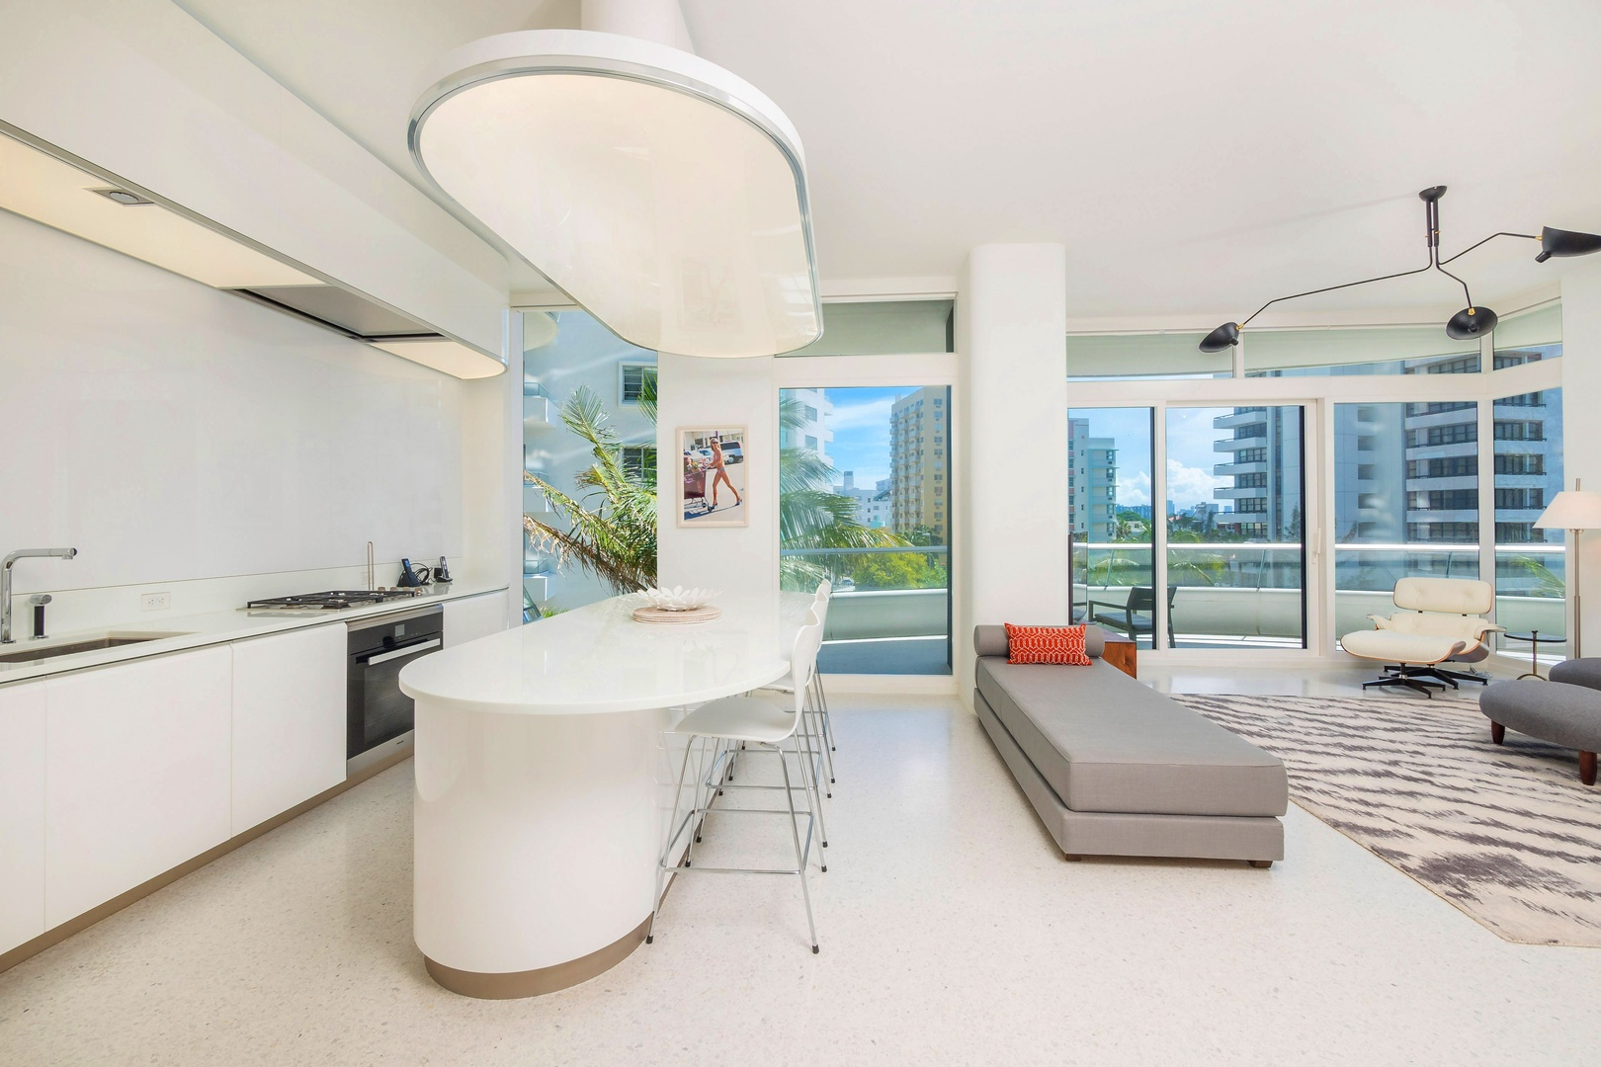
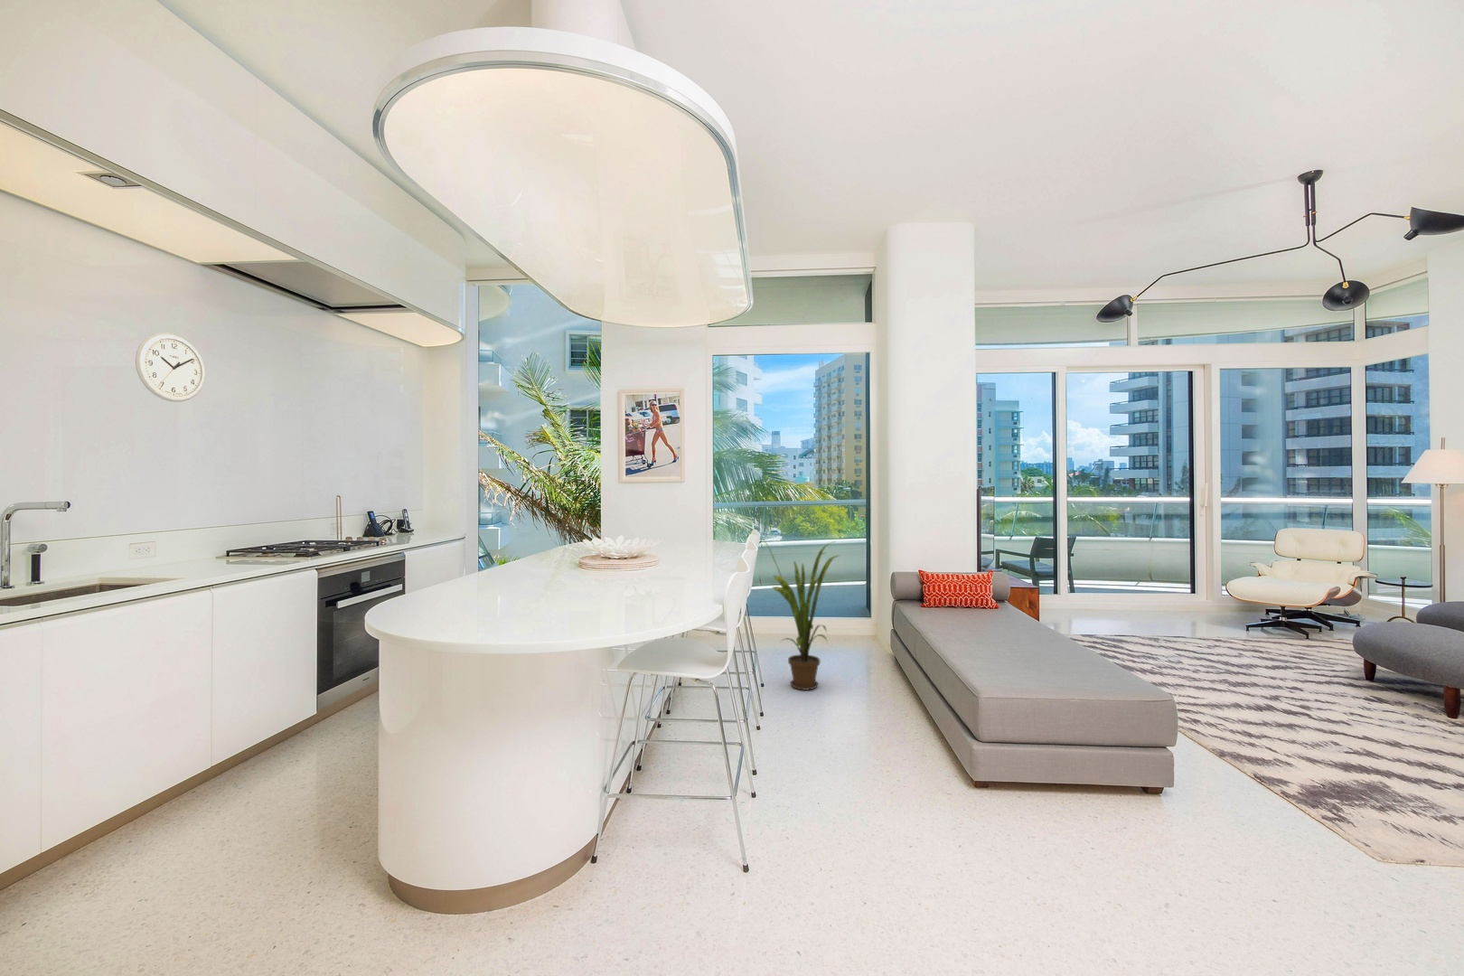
+ house plant (810, 612)
+ wall clock (173, 367)
